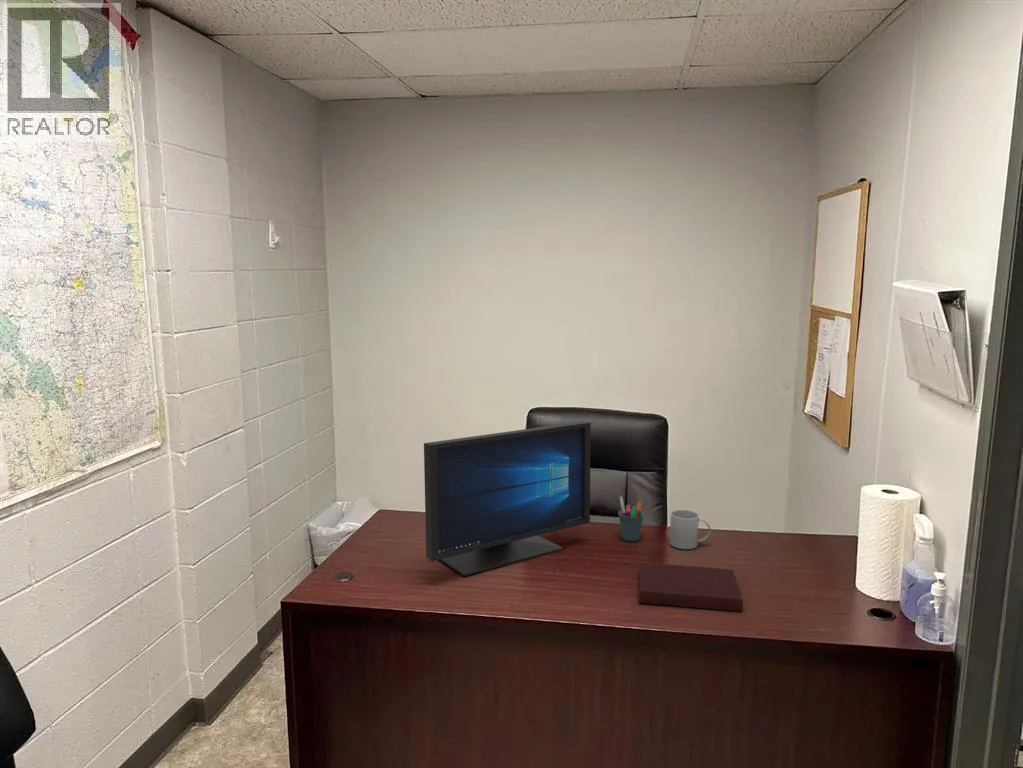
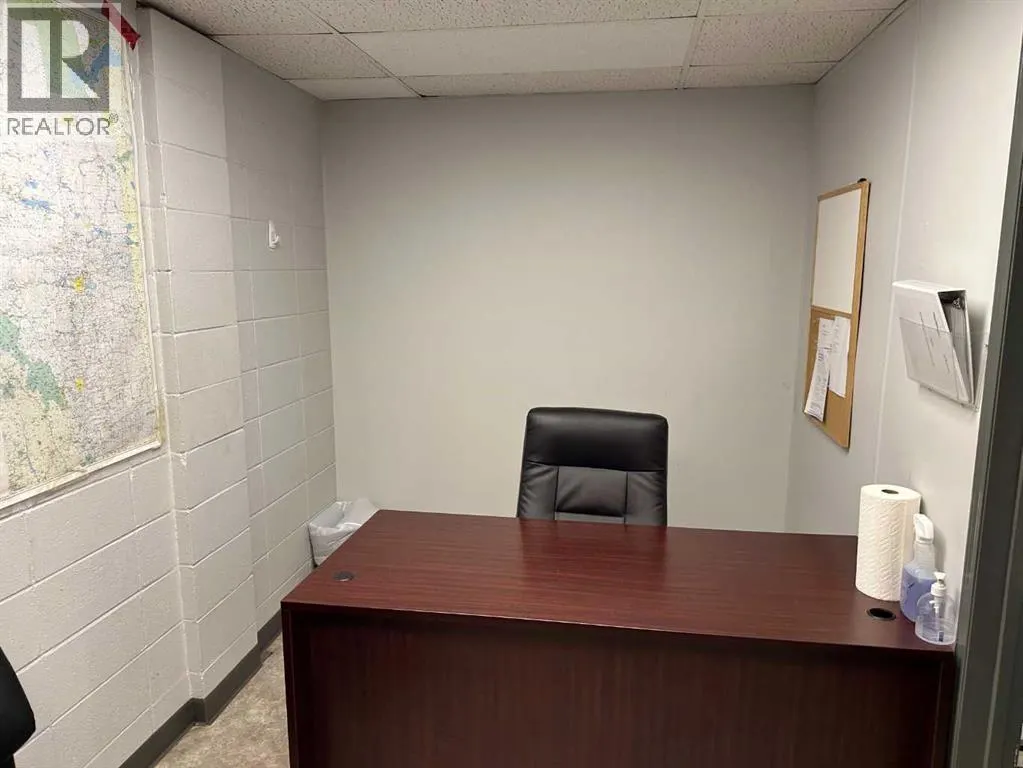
- mug (690, 529)
- monitor (499, 490)
- pen holder (631, 518)
- notebook (687, 585)
